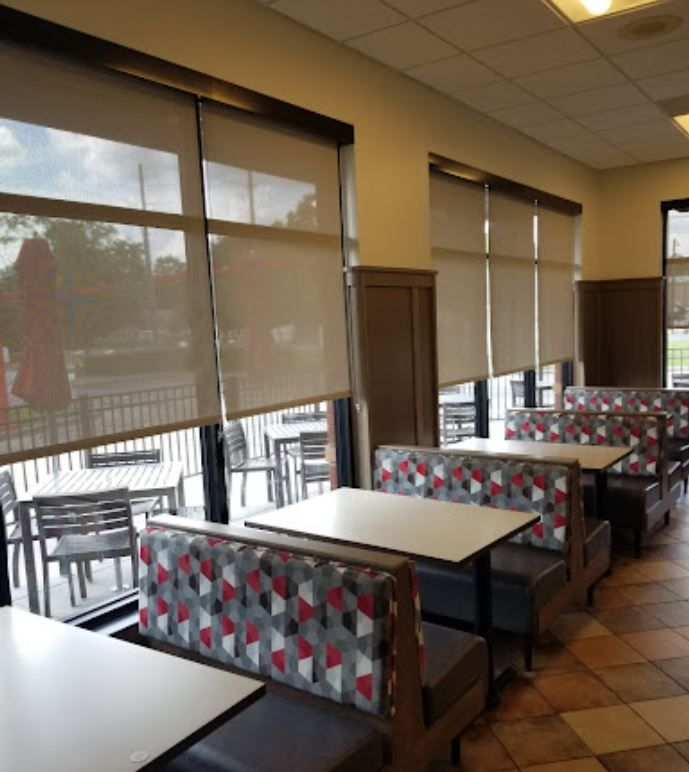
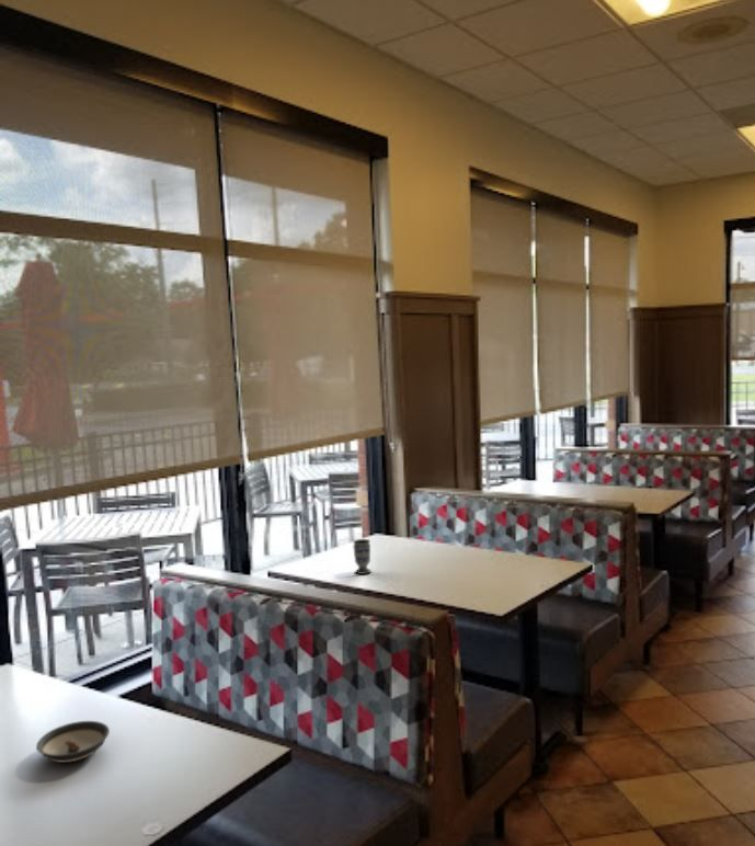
+ saucer (73, 745)
+ cup (362, 556)
